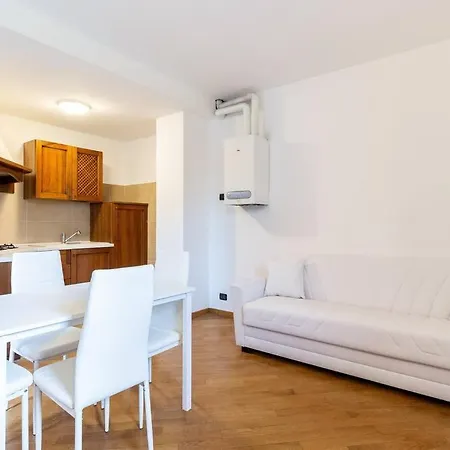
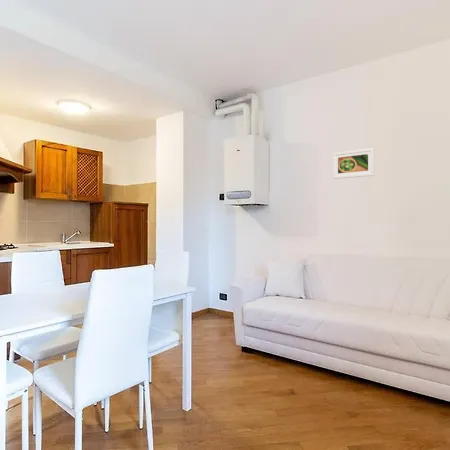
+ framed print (352, 164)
